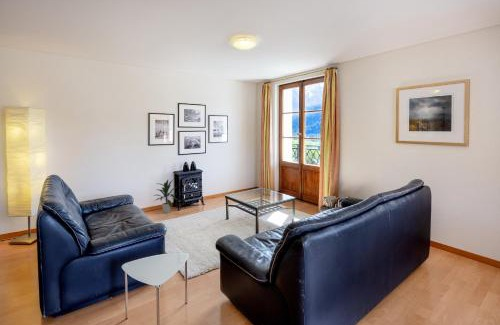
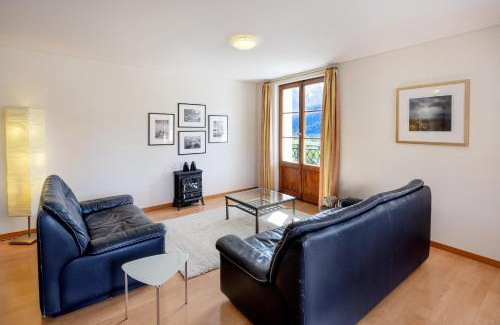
- indoor plant (166, 195)
